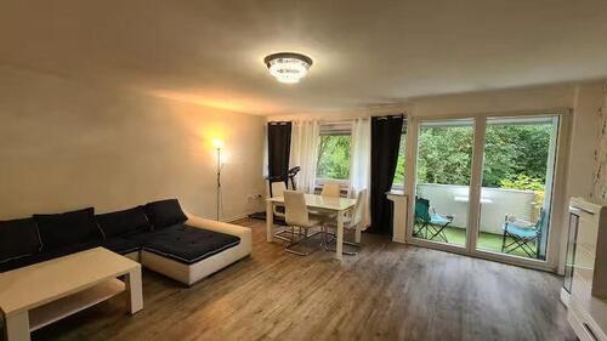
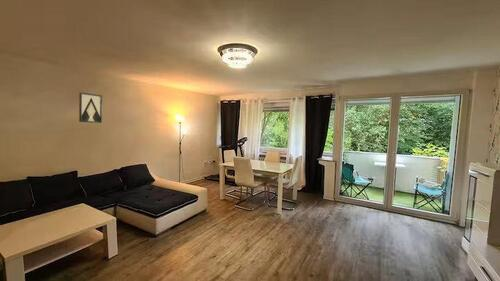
+ wall art (91, 108)
